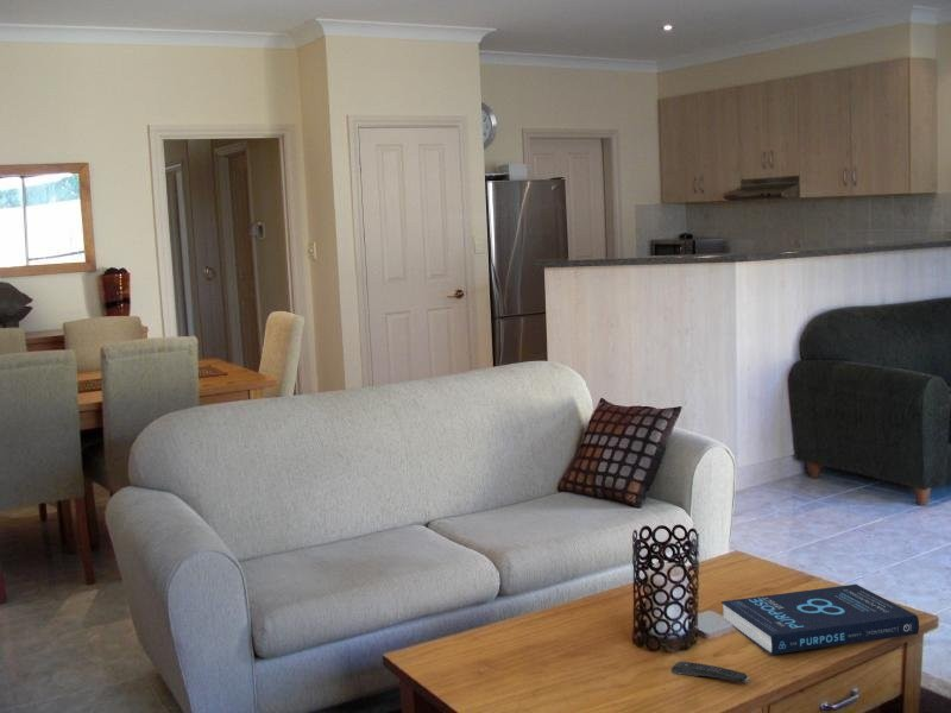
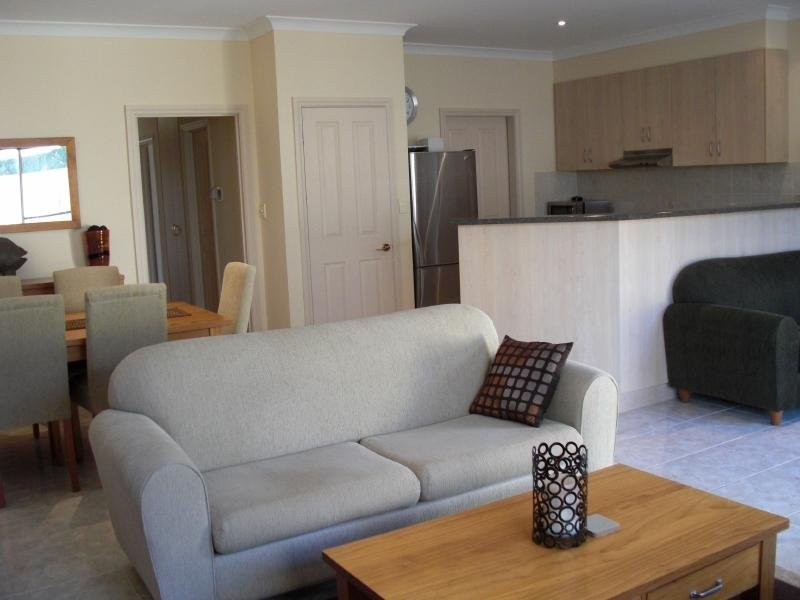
- remote control (711, 671)
- book (817, 617)
